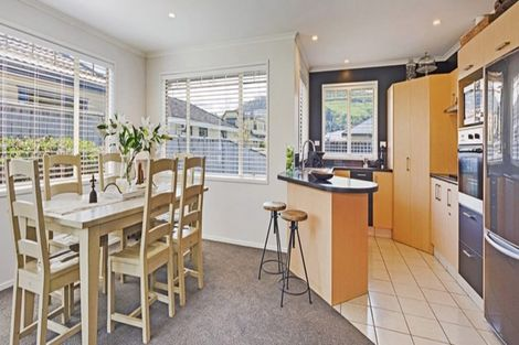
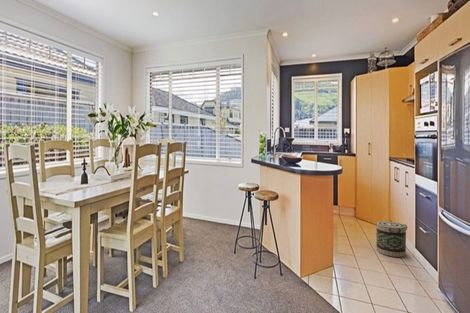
+ basket (391, 237)
